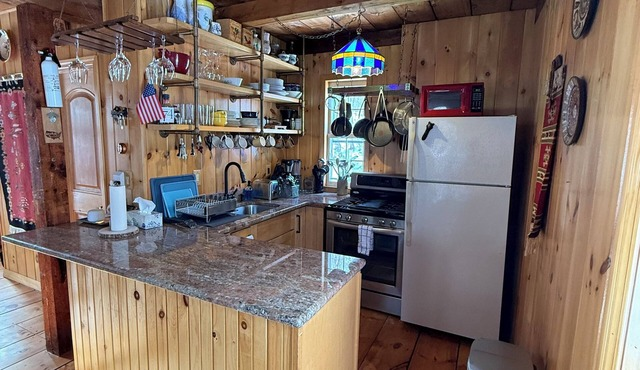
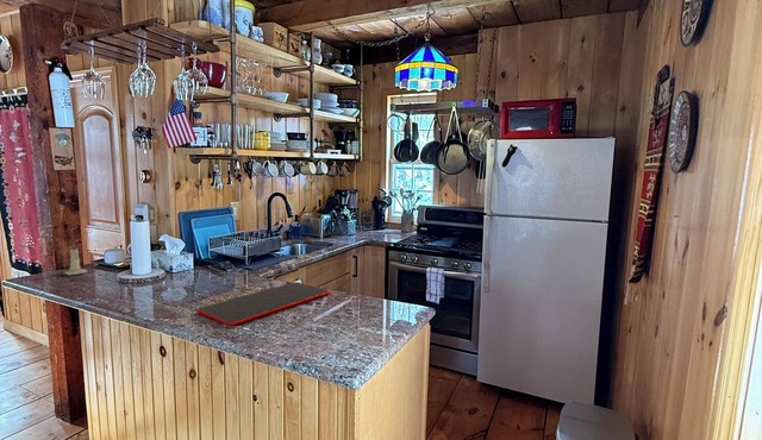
+ cutting board (268, 300)
+ candle (75, 258)
